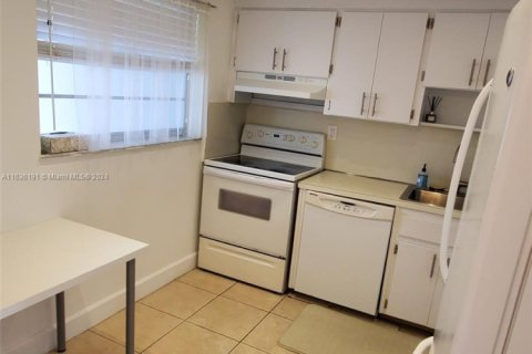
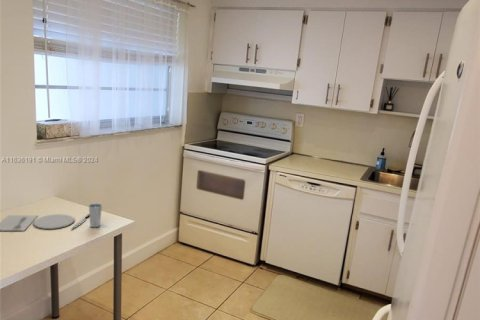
+ placemat (54, 214)
